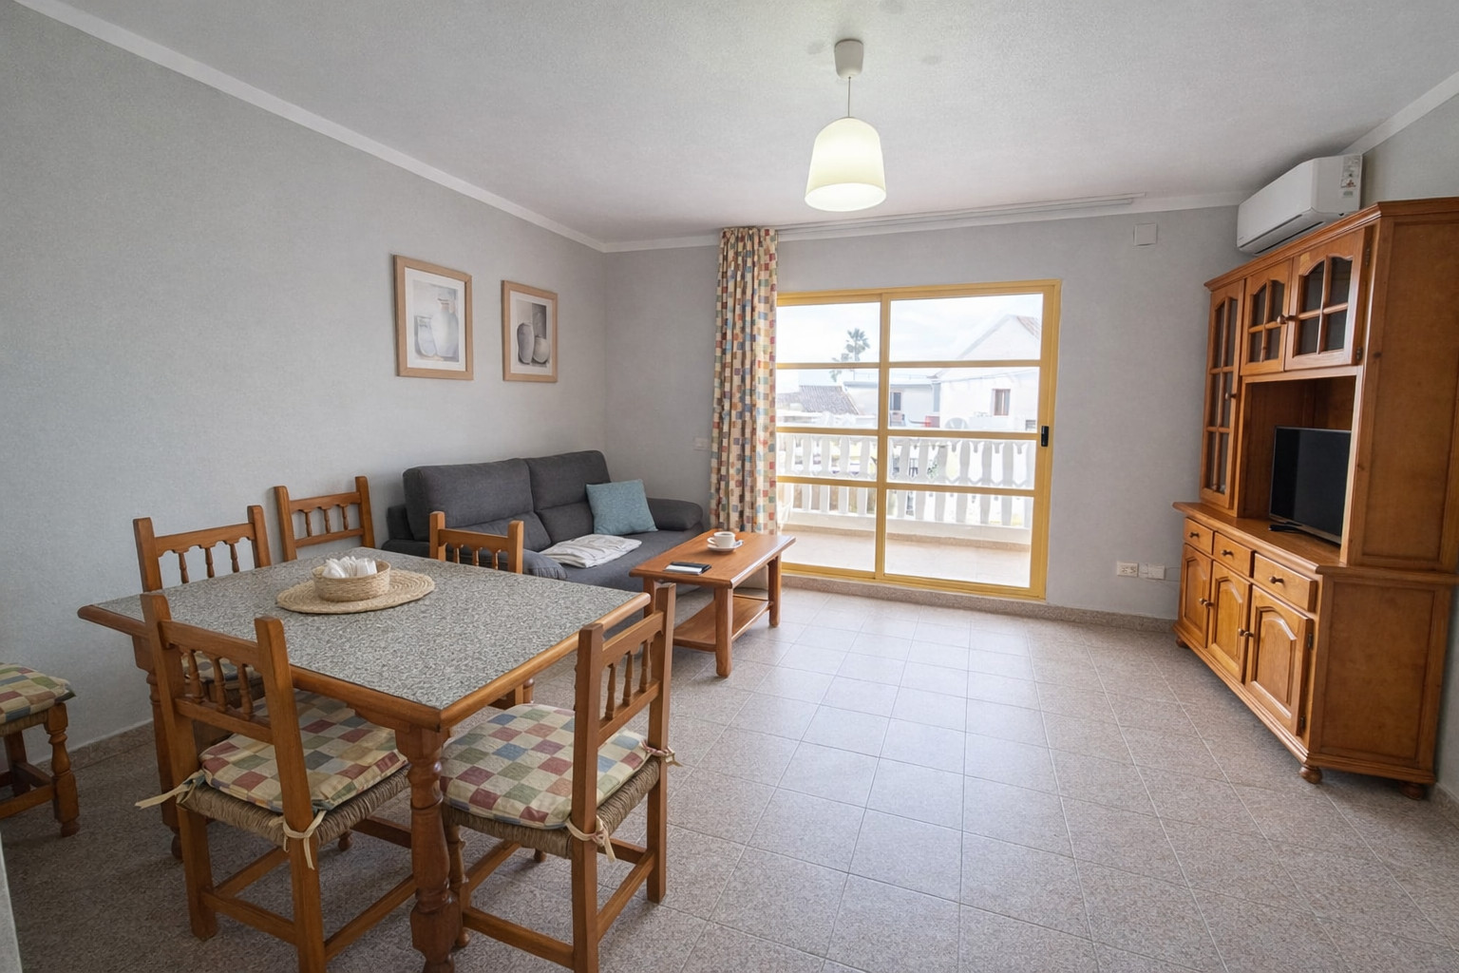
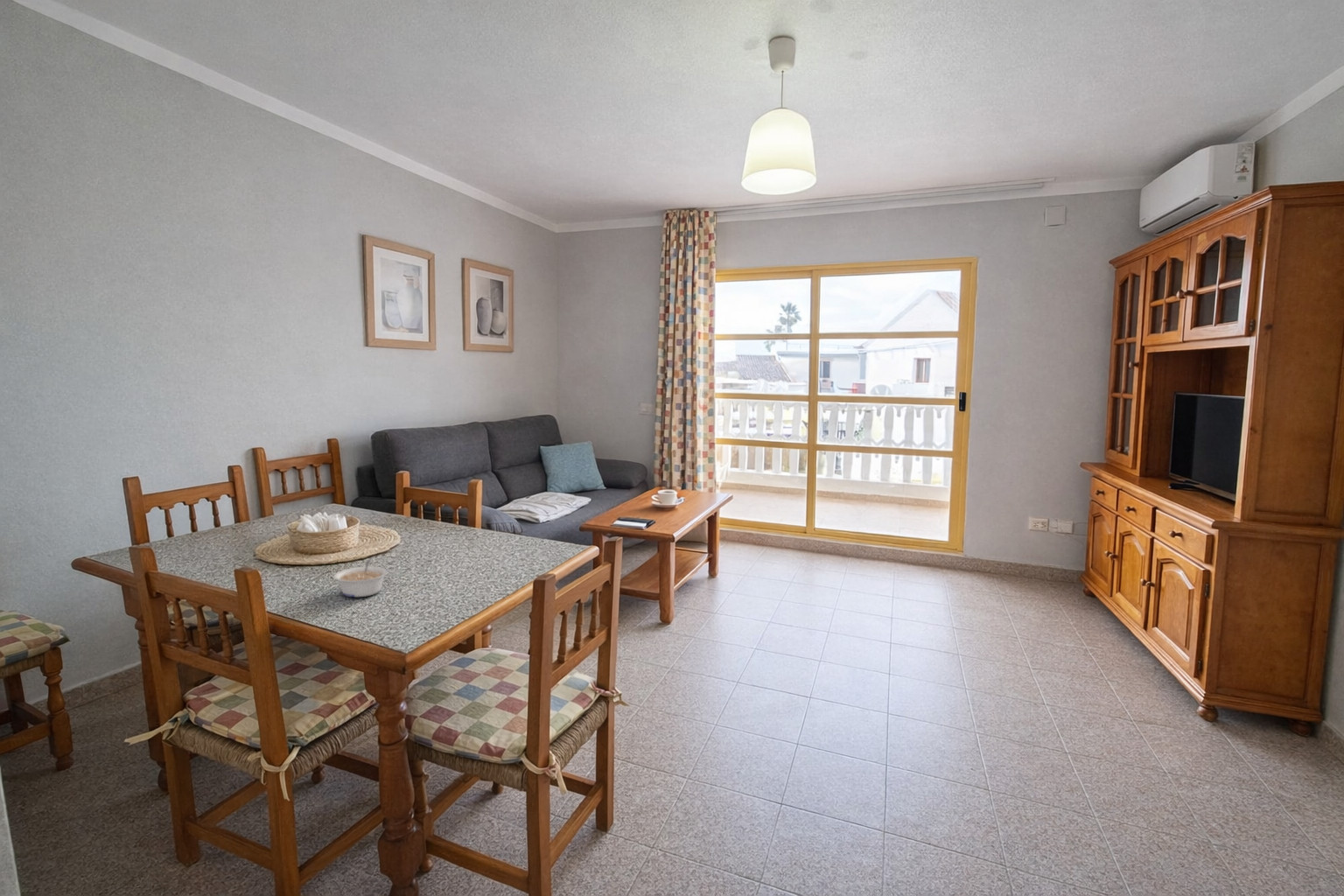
+ legume (360, 580)
